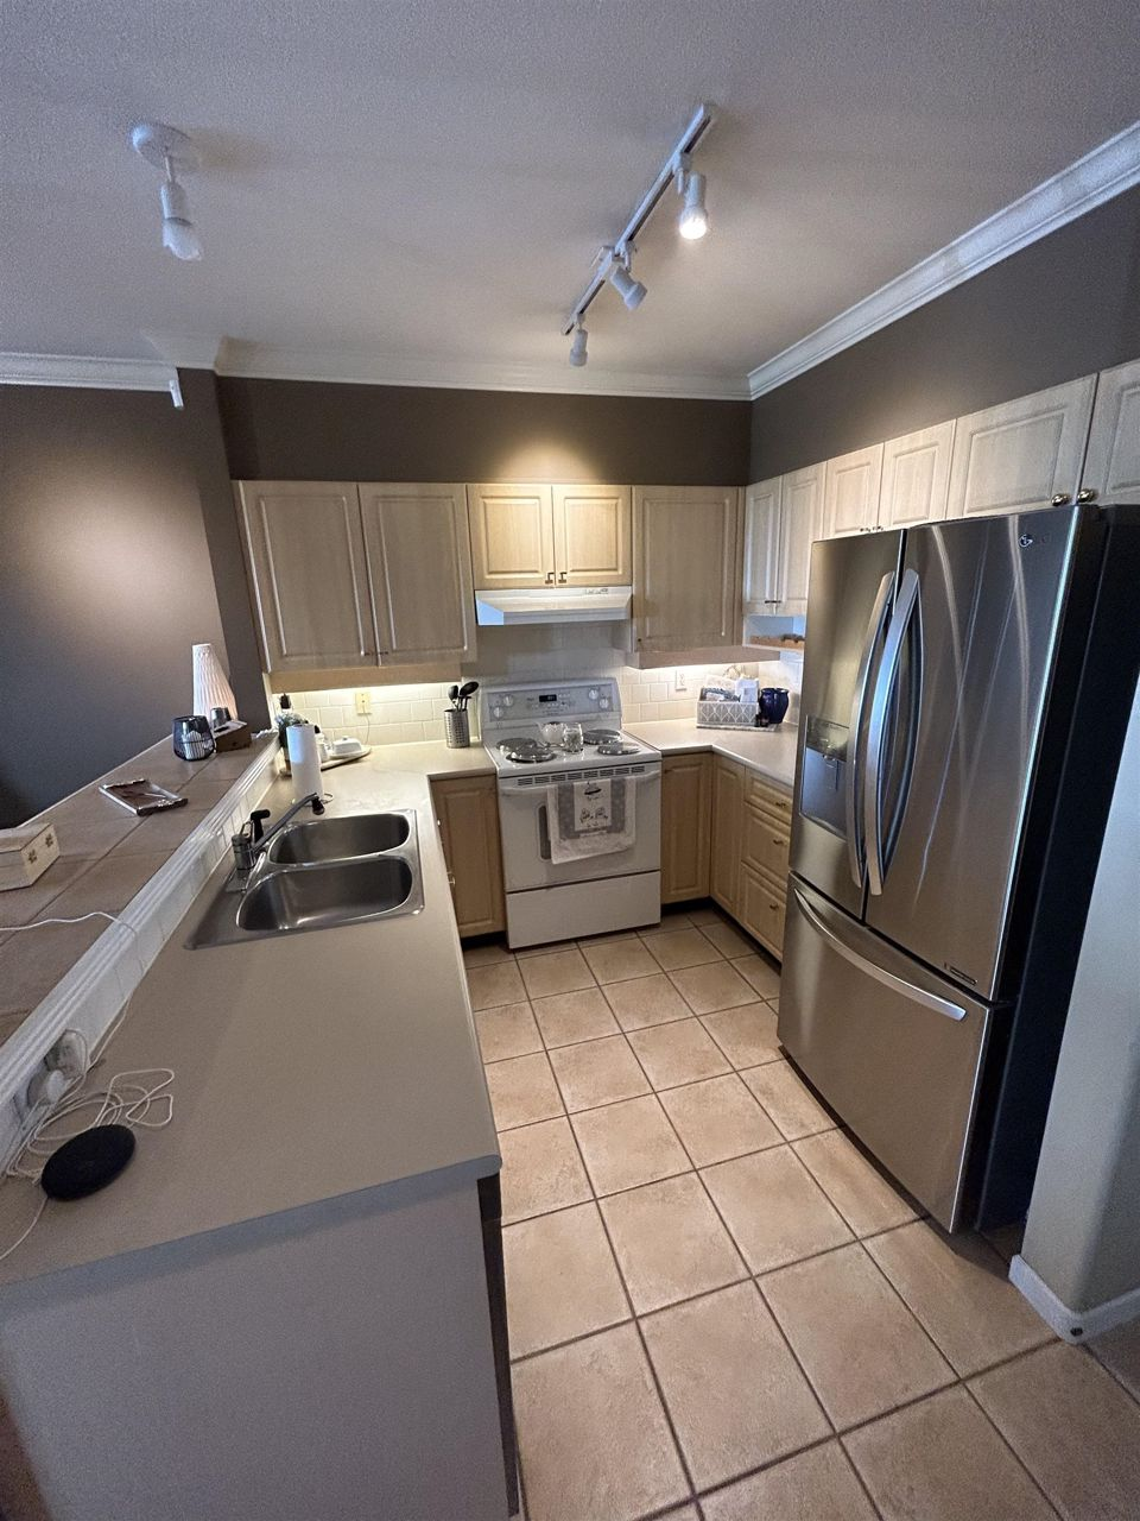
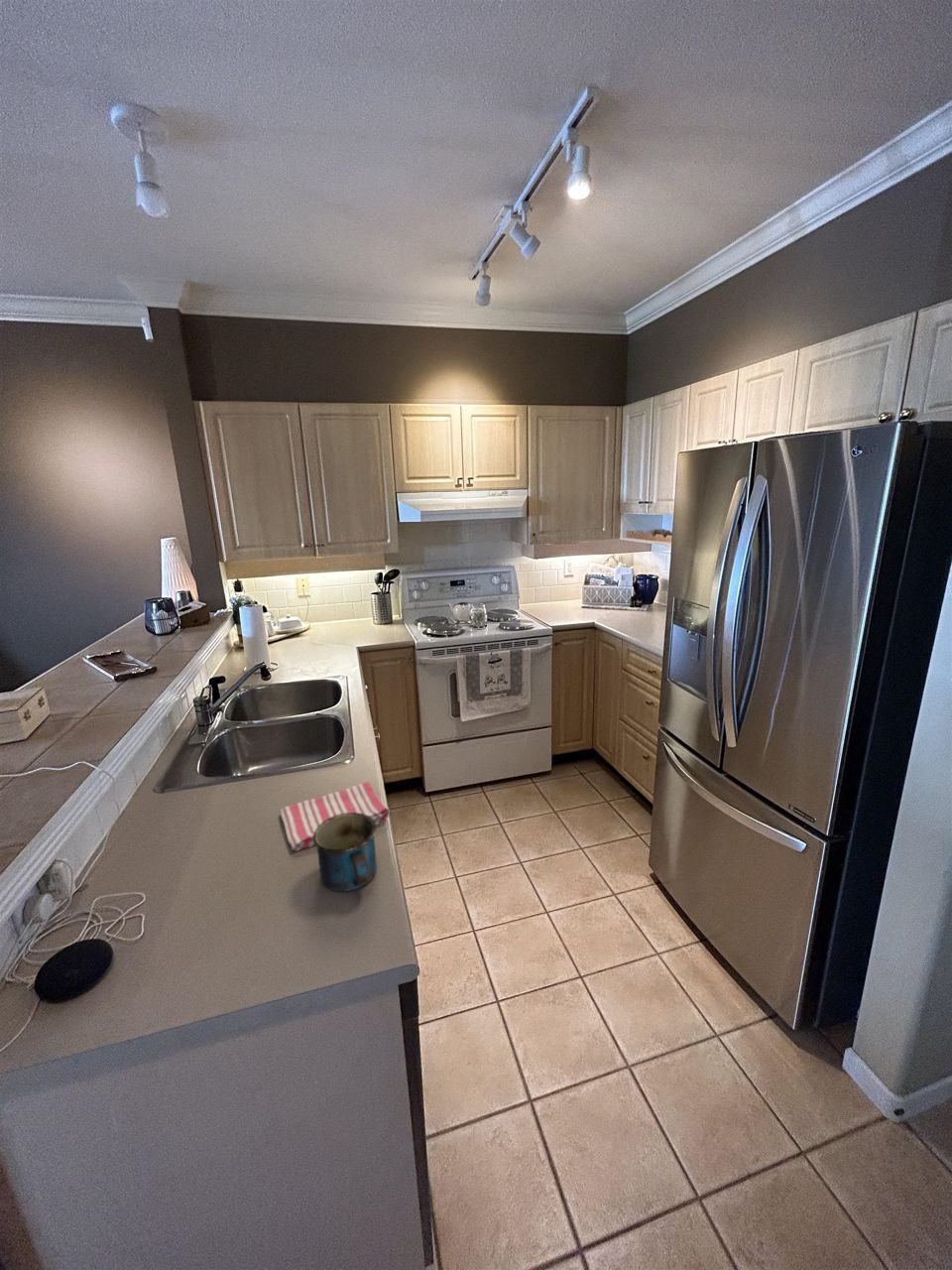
+ mug (349, 854)
+ dish towel (333, 811)
